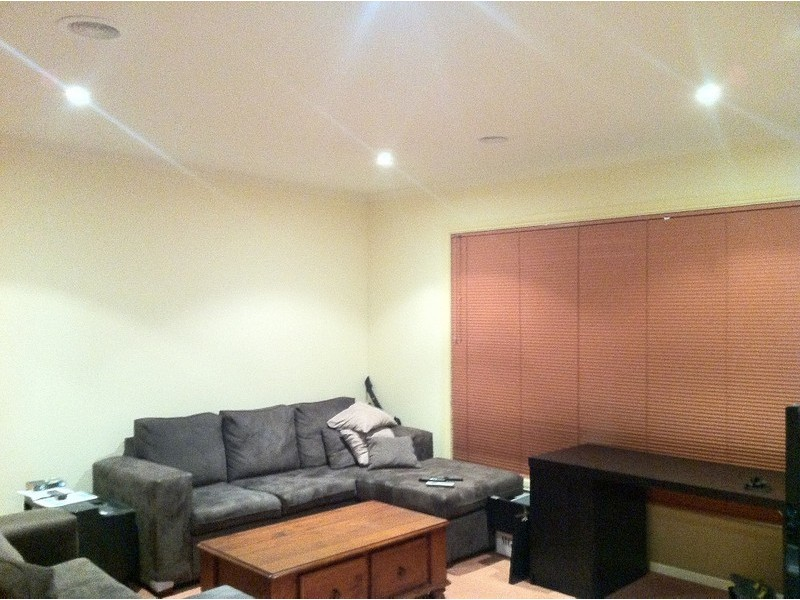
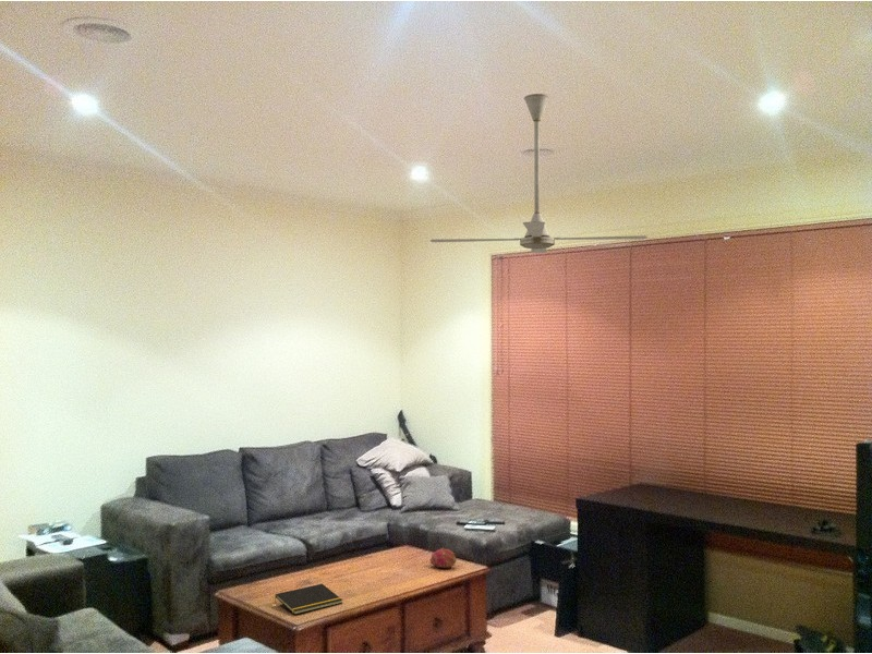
+ fruit (443, 557)
+ ceiling fan (536, 172)
+ notepad (308, 598)
